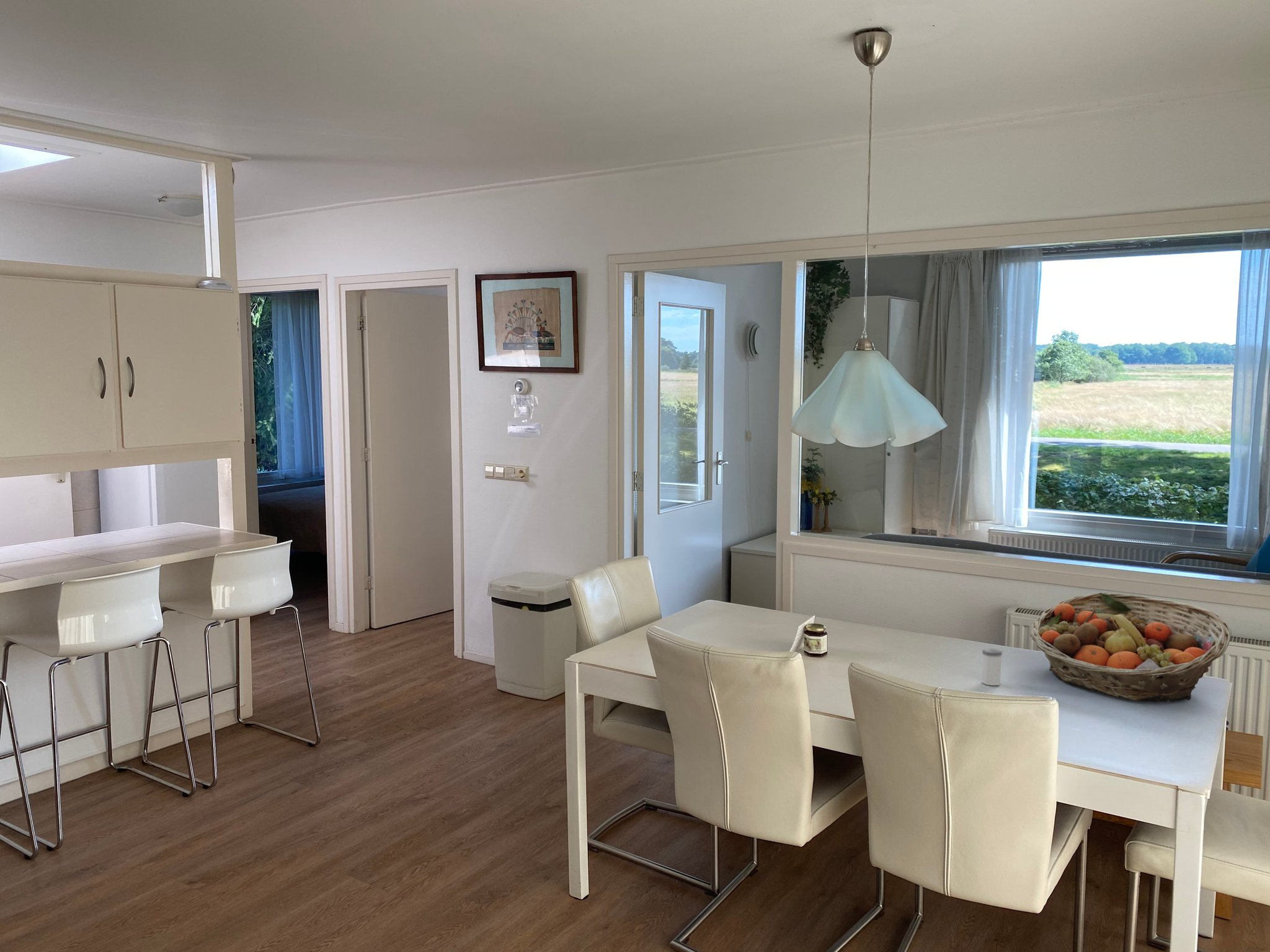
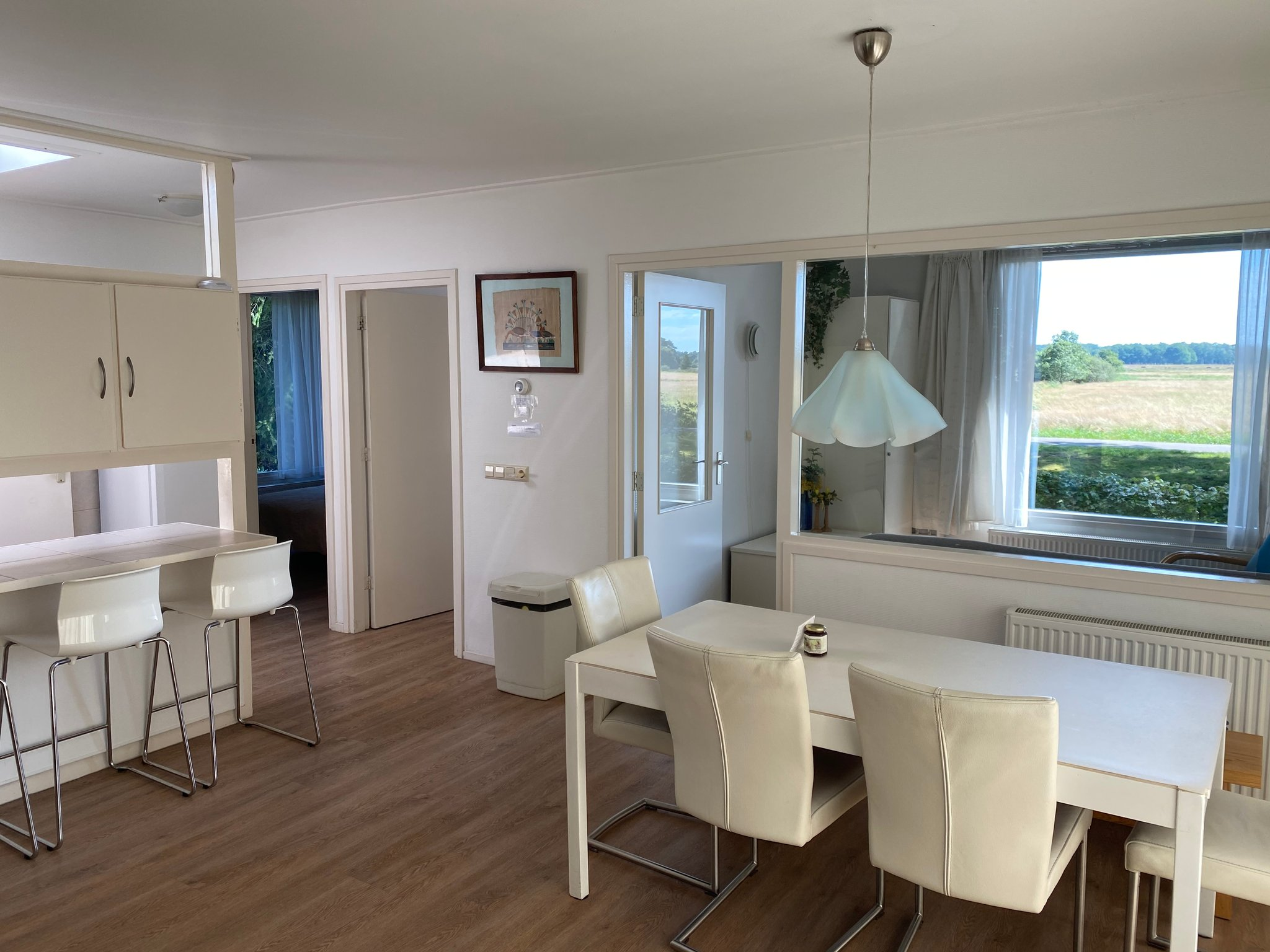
- salt shaker (992, 666)
- fruit basket (1125, 644)
